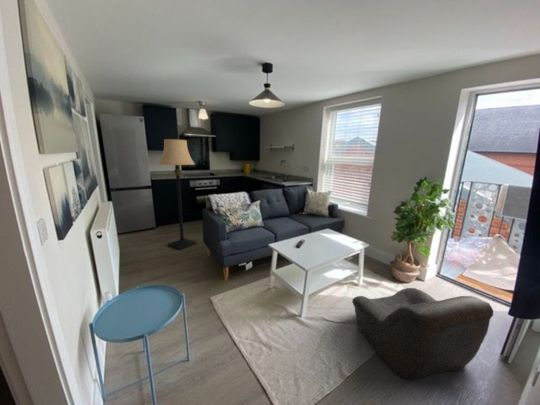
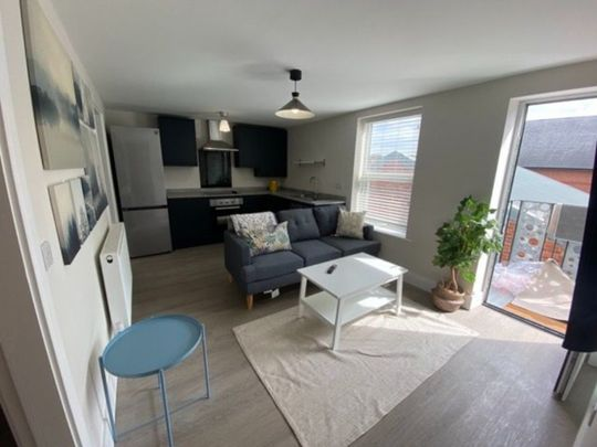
- lamp (179, 194)
- armchair (410, 311)
